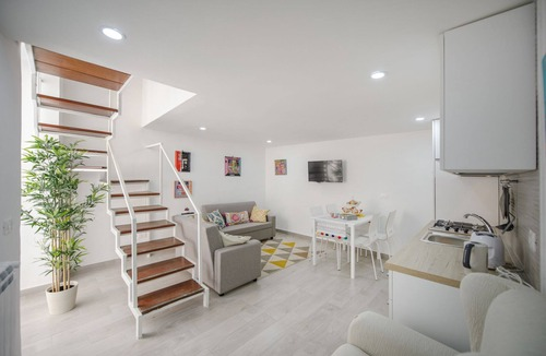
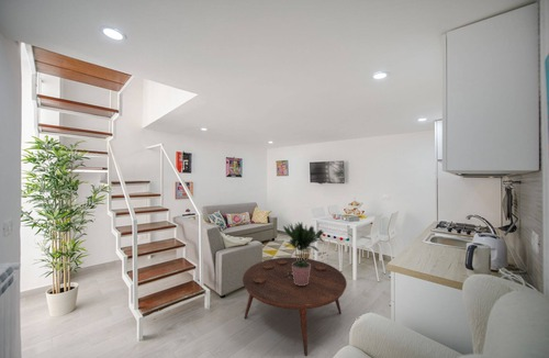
+ potted plant (303, 251)
+ coffee table (293, 294)
